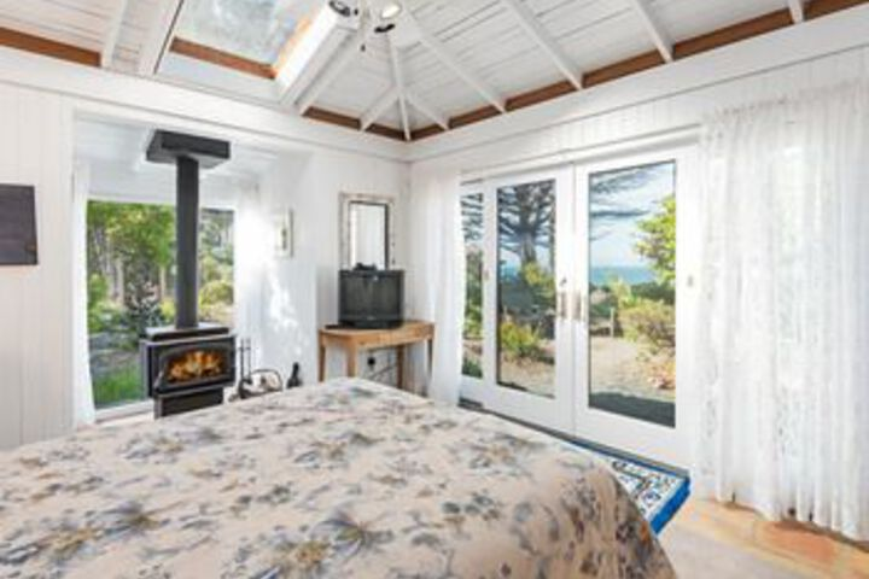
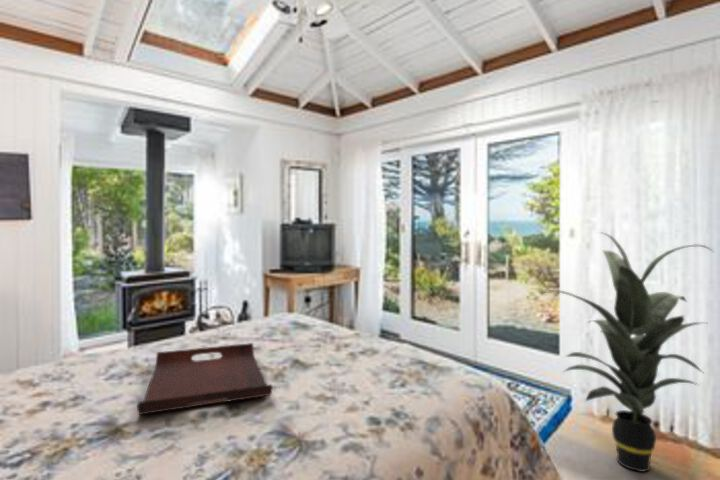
+ indoor plant (626, 345)
+ serving tray (207, 373)
